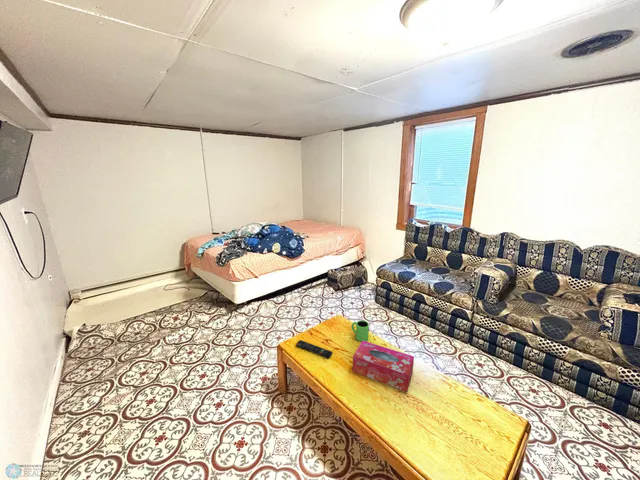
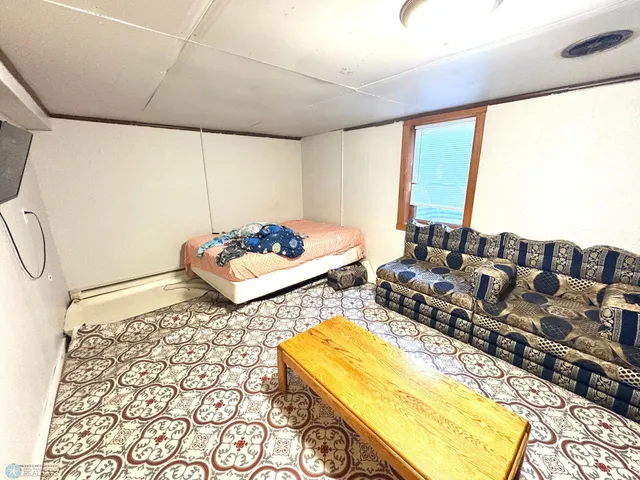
- mug (359, 329)
- remote control (313, 348)
- tissue box (383, 363)
